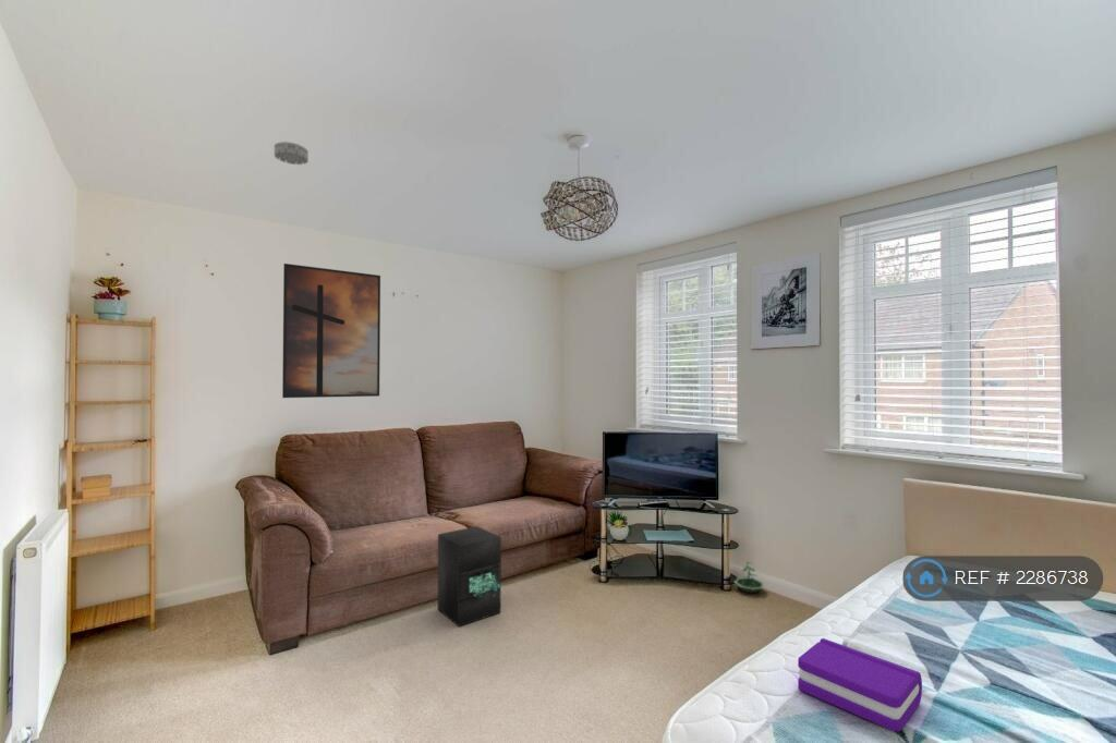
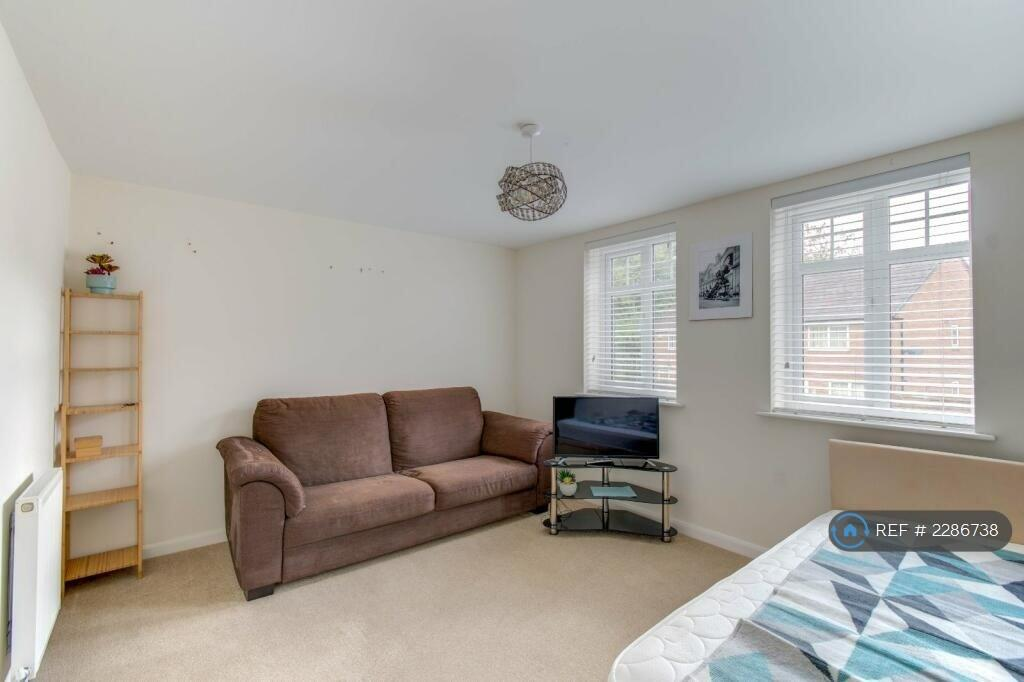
- terrarium (749, 567)
- speaker (474, 577)
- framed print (333, 332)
- smoke detector (291, 153)
- book (857, 679)
